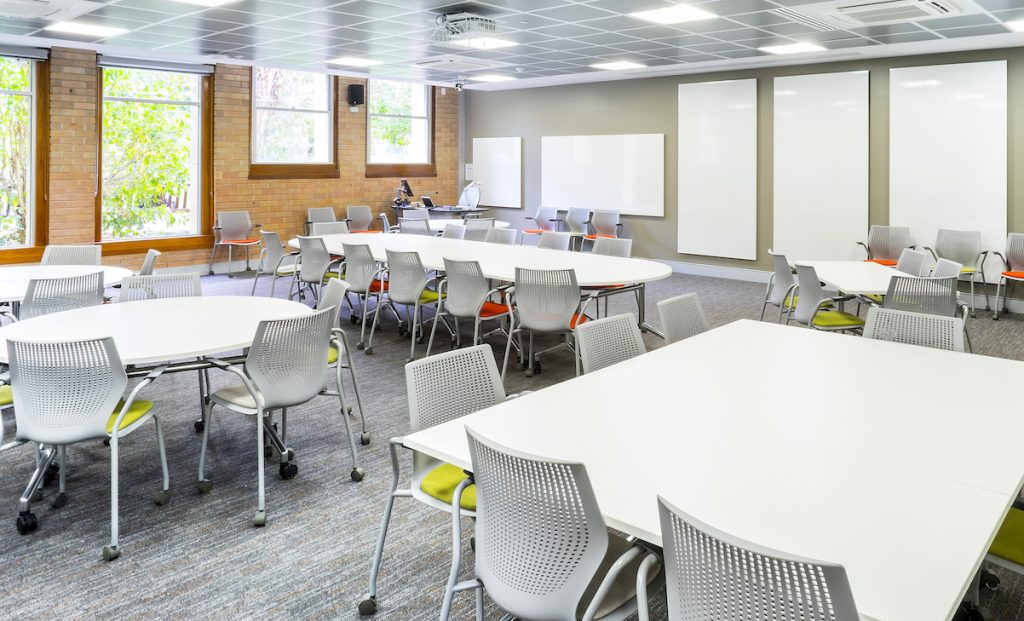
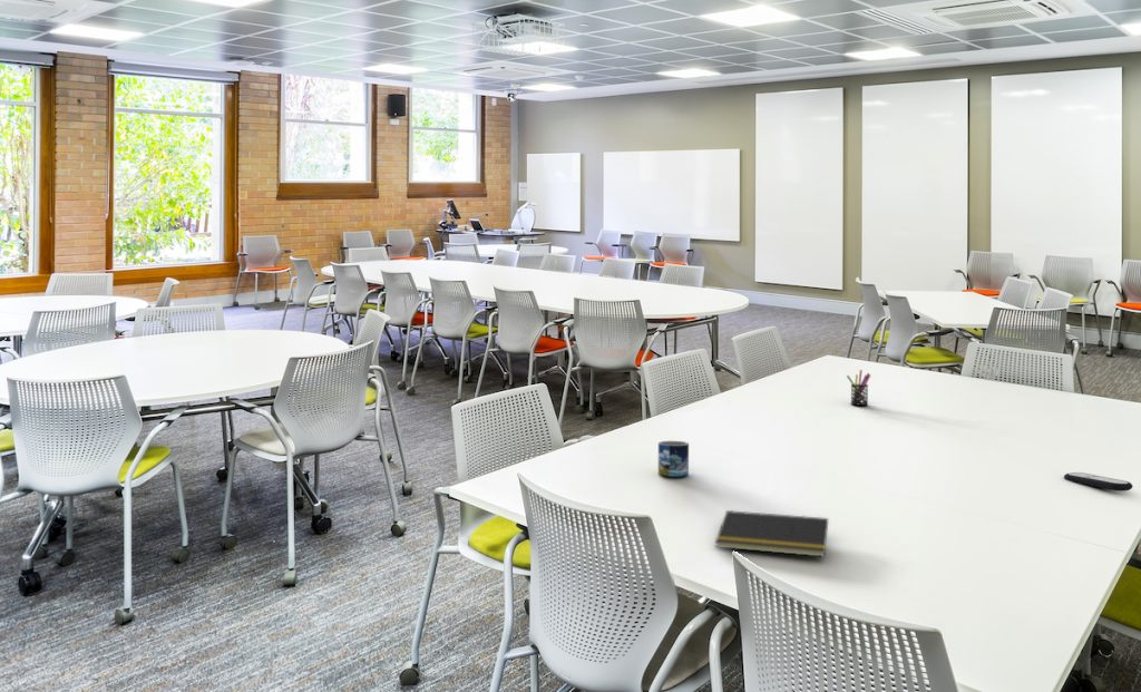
+ remote control (1098, 480)
+ notepad (772, 532)
+ mug (675, 457)
+ pen holder (857, 387)
